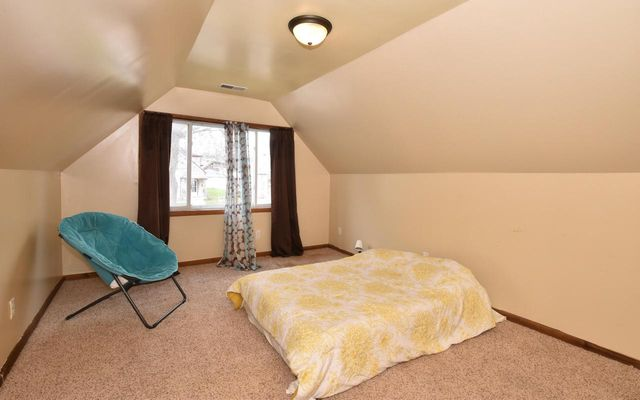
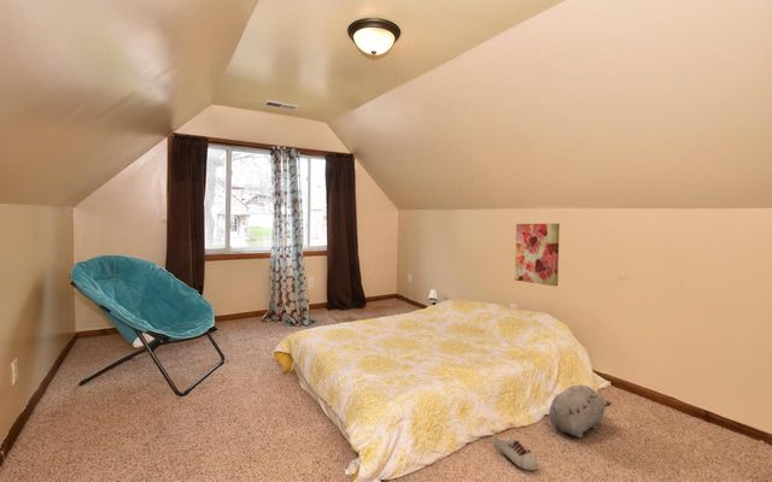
+ plush toy (579, 404)
+ shoe (515, 449)
+ wall art (536, 253)
